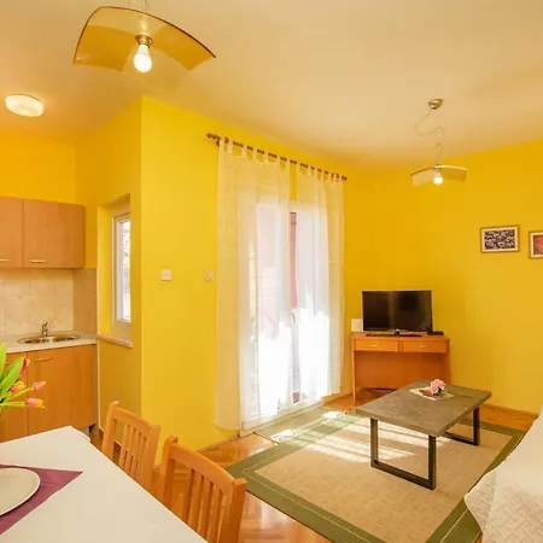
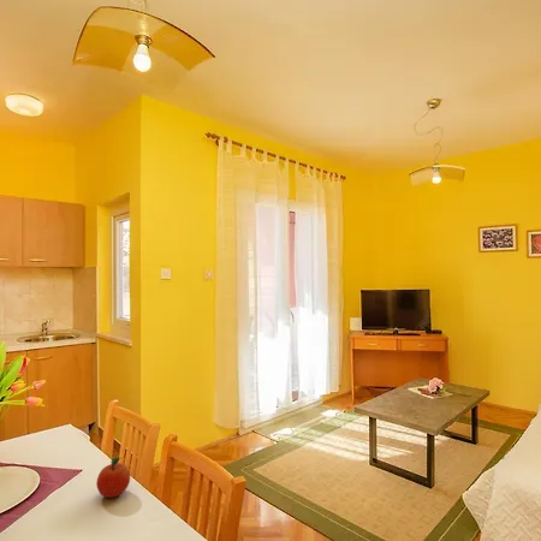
+ fruit (113, 476)
